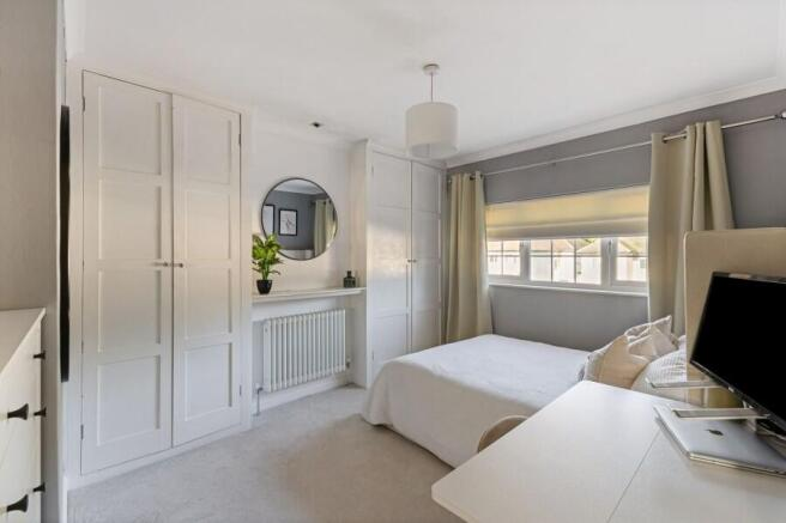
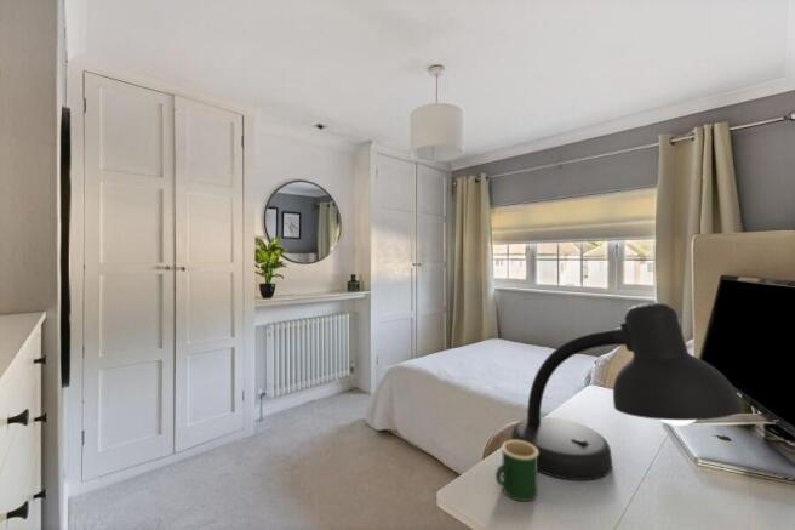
+ mug (514, 472)
+ desk lamp (613, 387)
